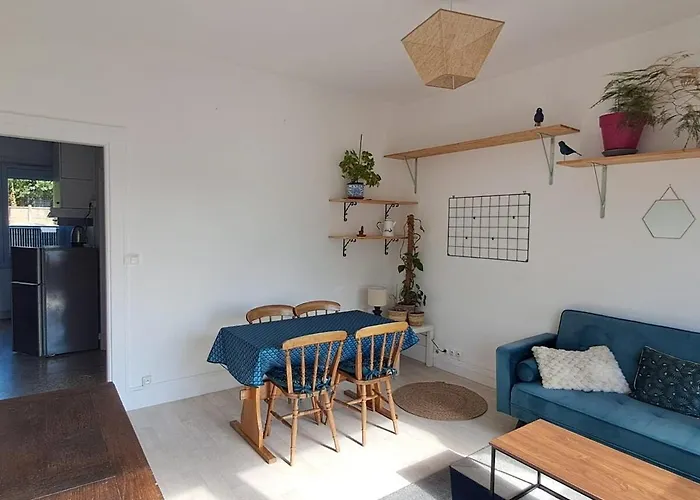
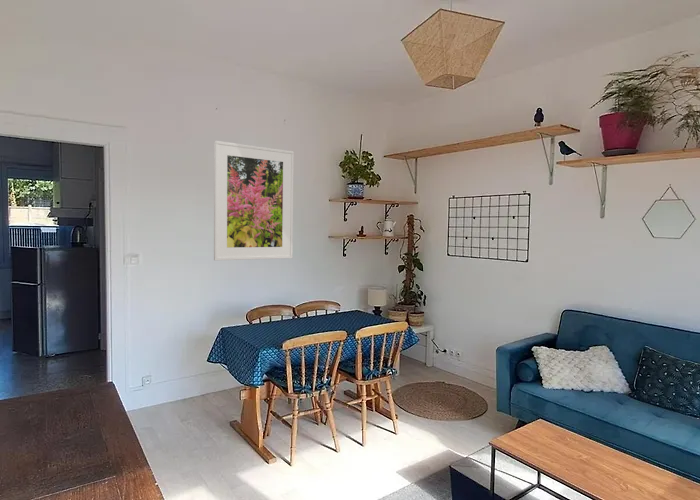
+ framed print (255, 203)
